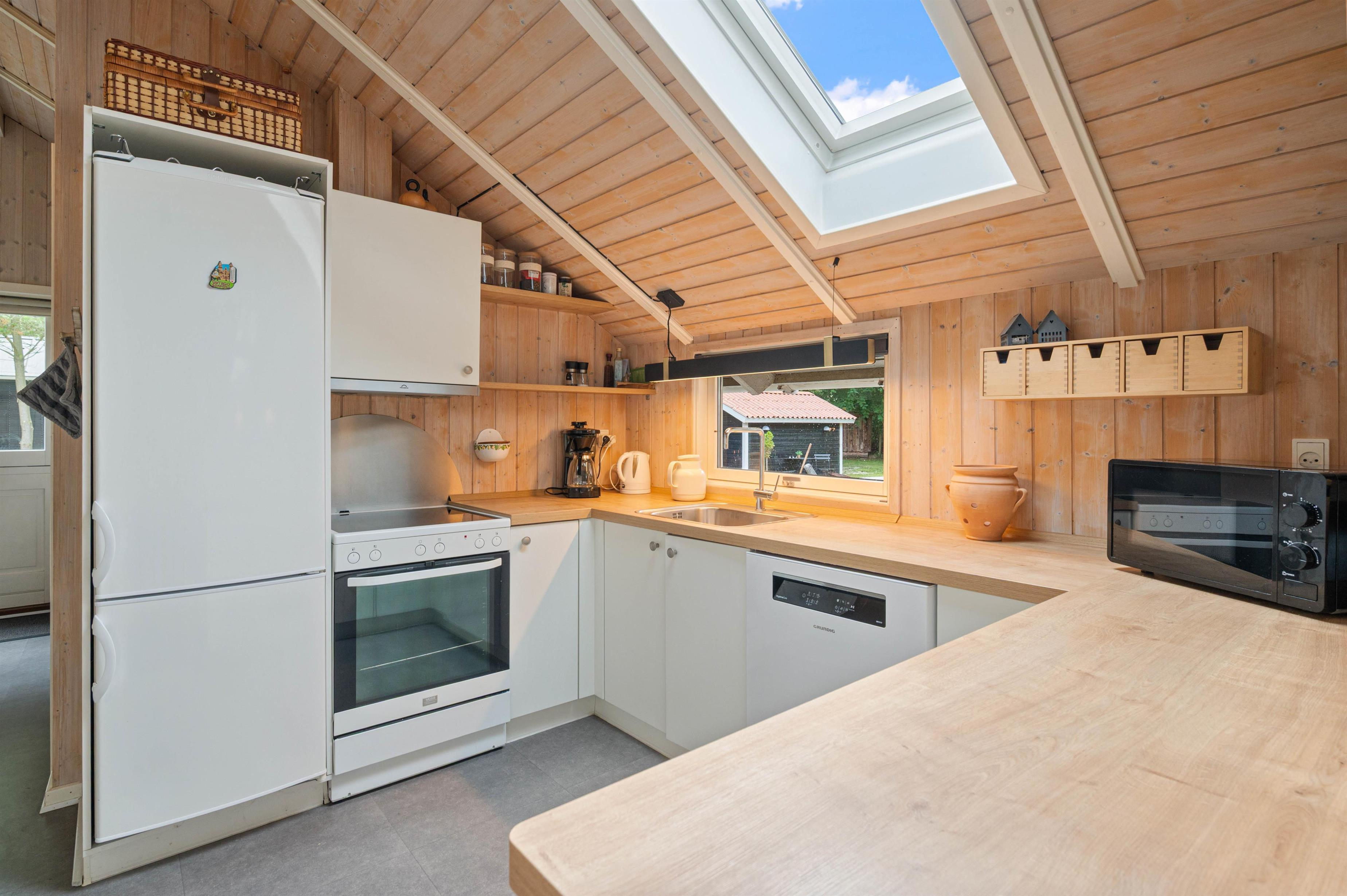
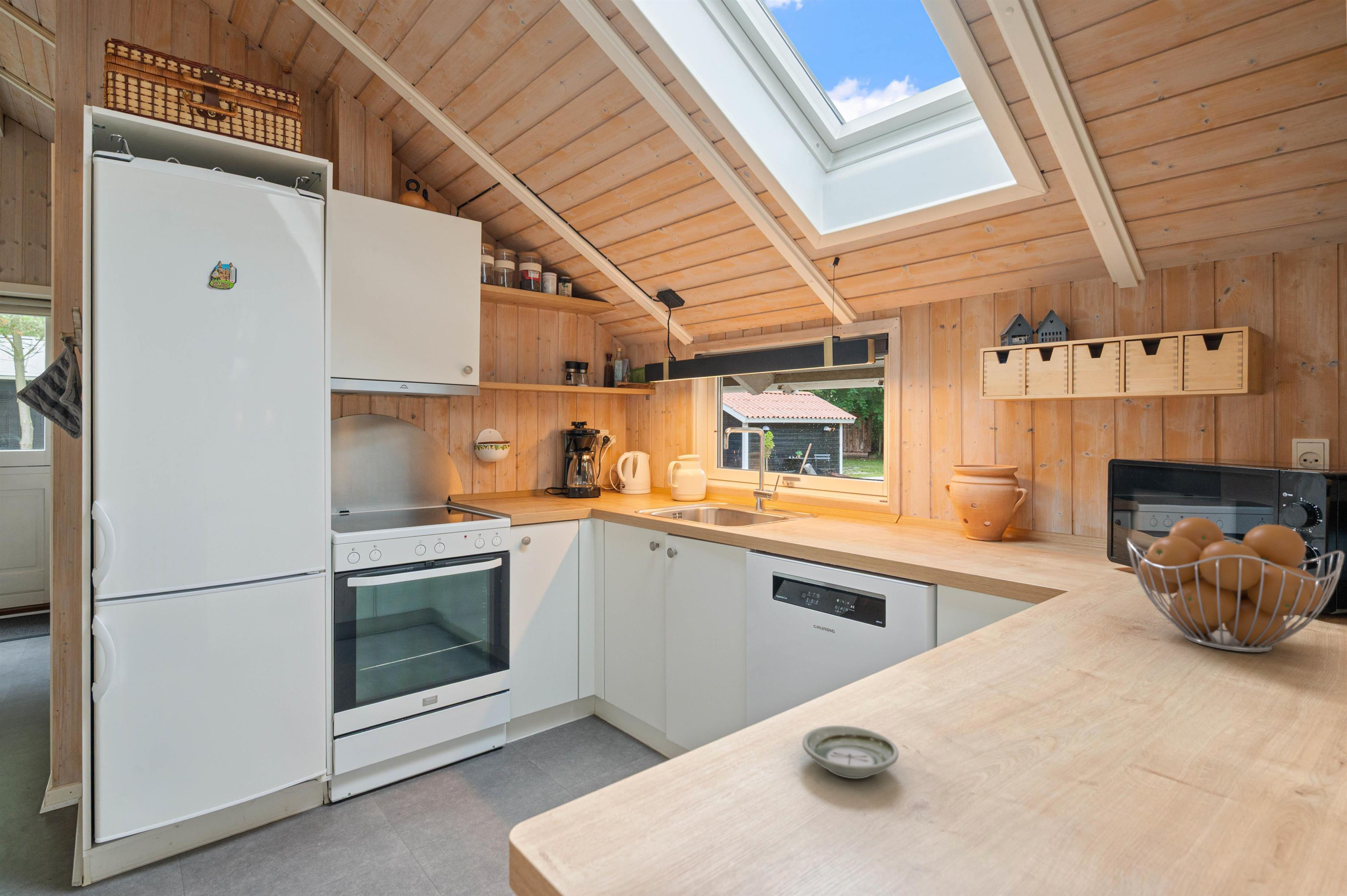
+ fruit basket (1226, 581)
+ saucer (850, 755)
